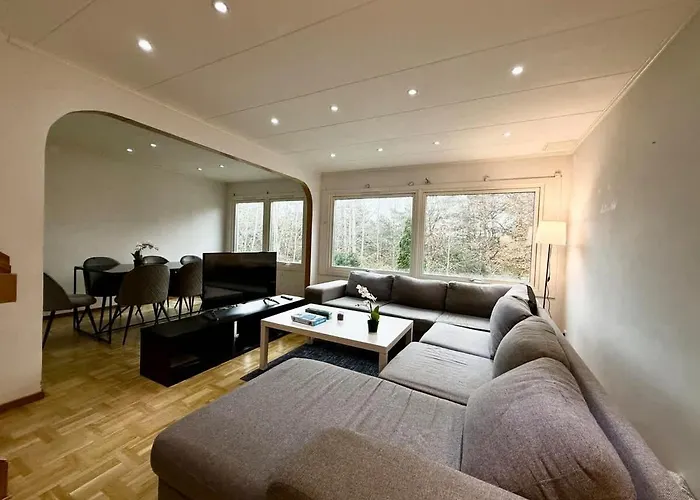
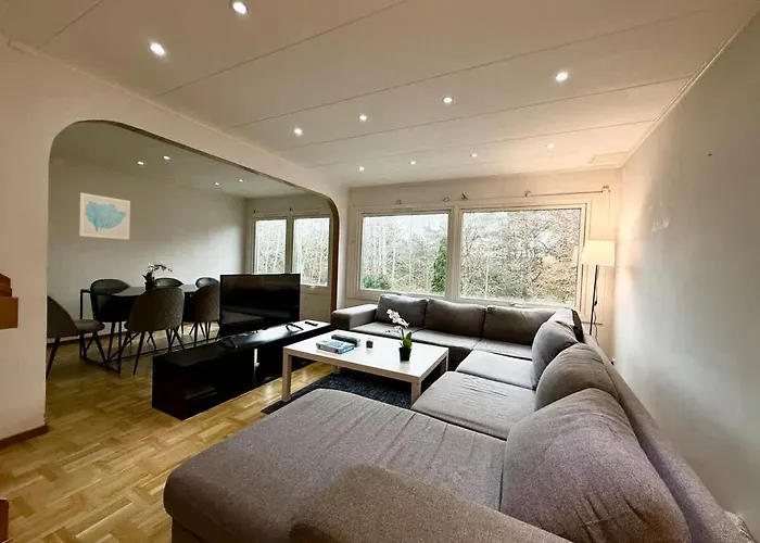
+ wall art (105, 217)
